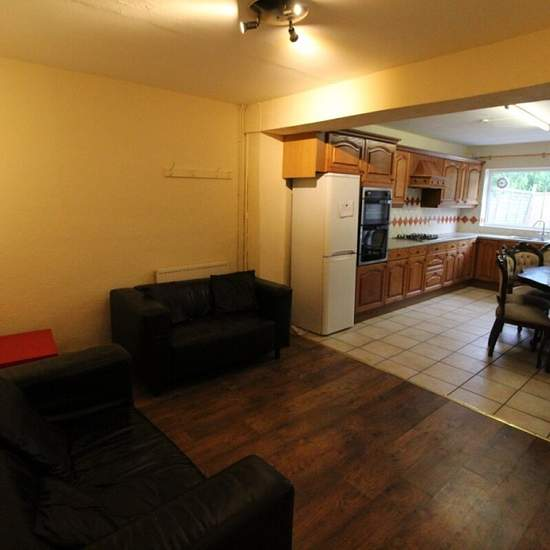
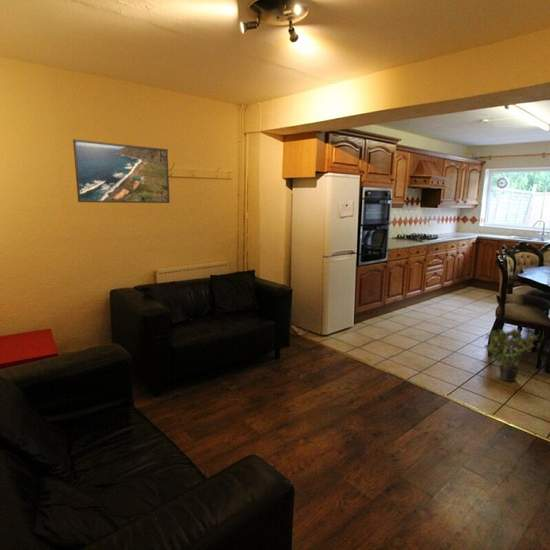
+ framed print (125, 174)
+ potted plant (509, 353)
